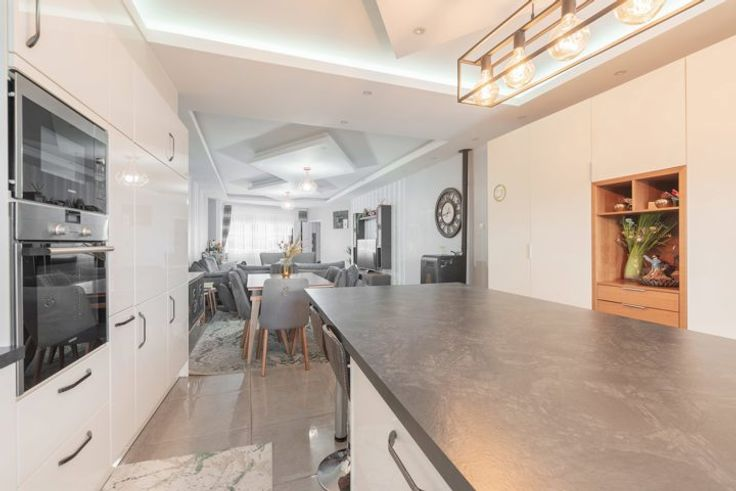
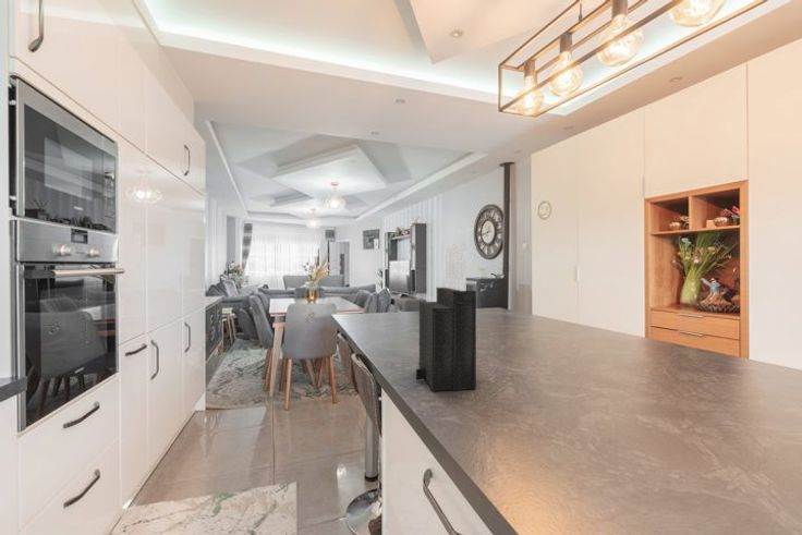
+ knife block (440, 311)
